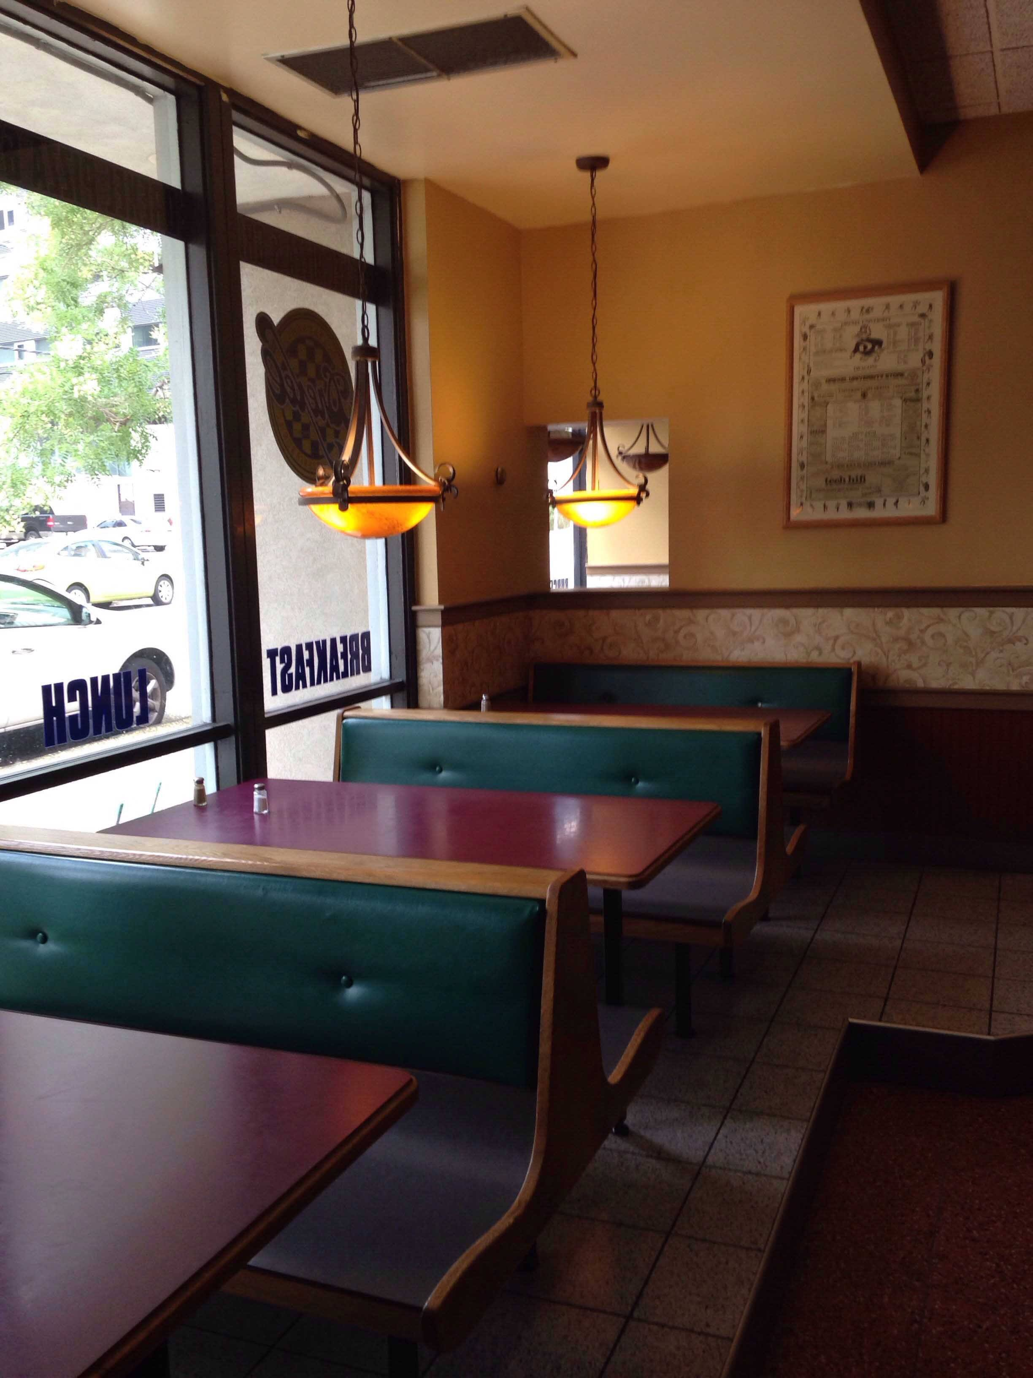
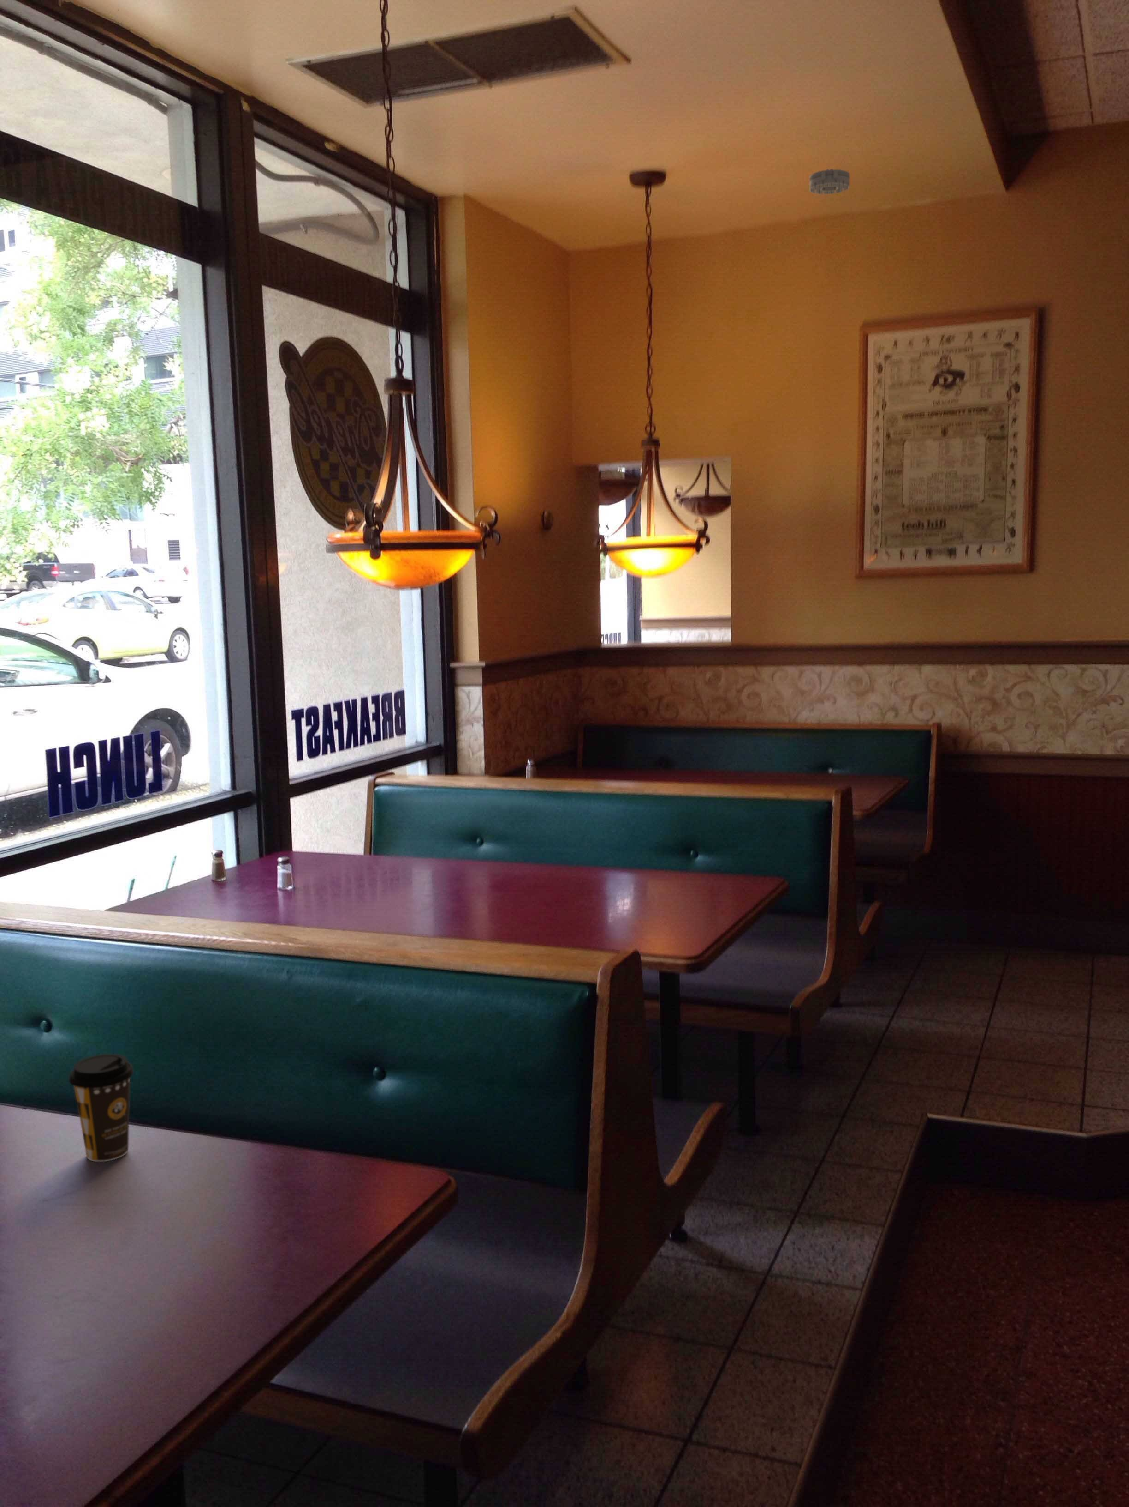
+ coffee cup (104, 1108)
+ smoke detector (829, 182)
